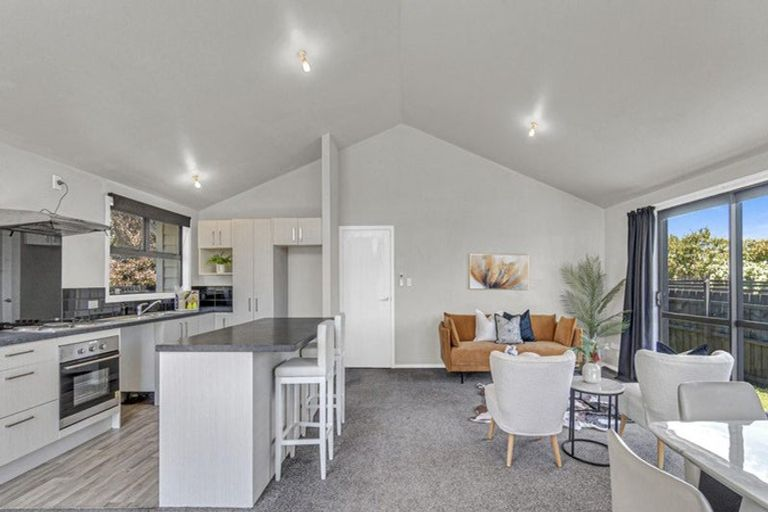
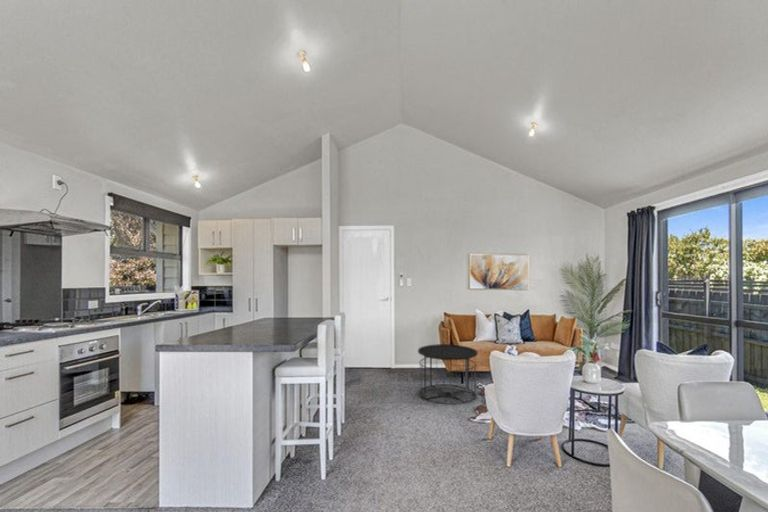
+ side table (447, 370)
